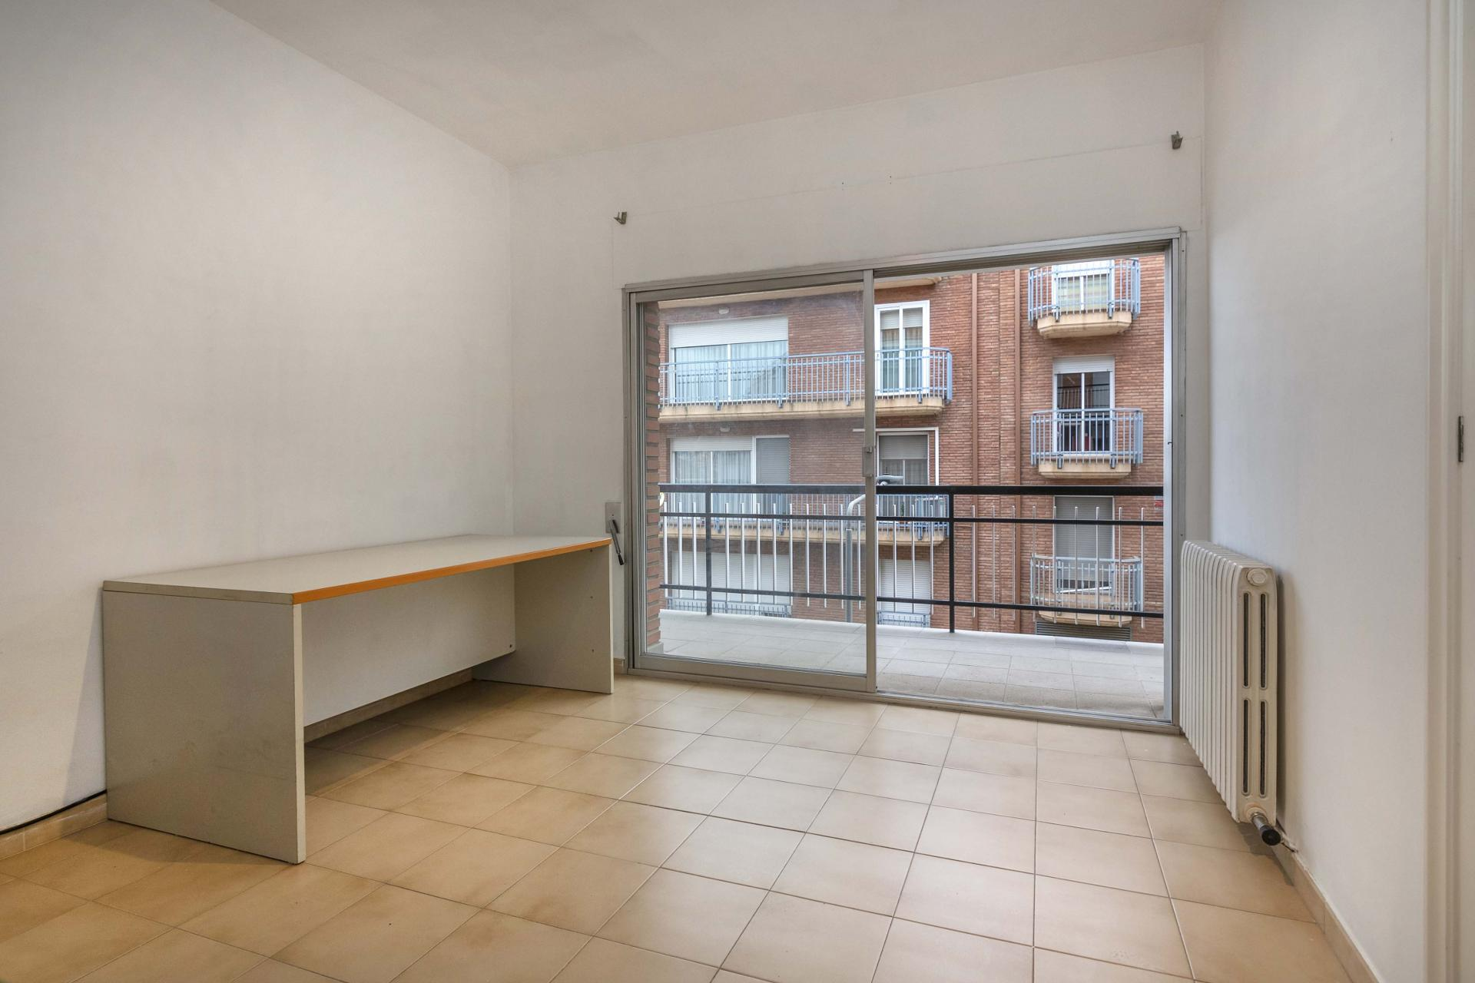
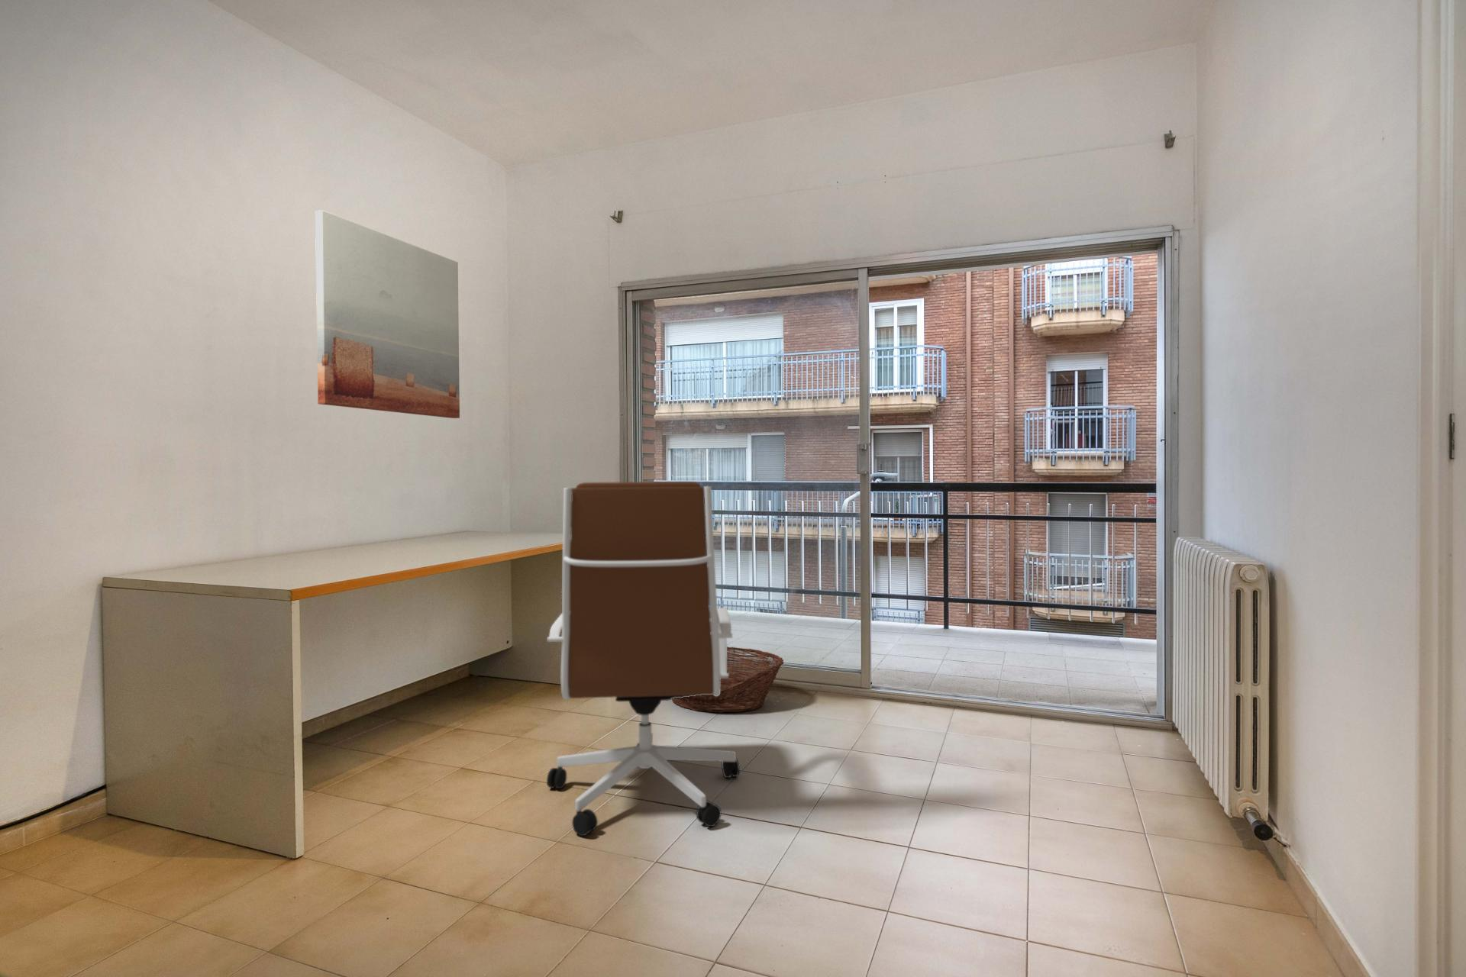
+ office chair (645, 636)
+ basket (720, 679)
+ wall art (395, 325)
